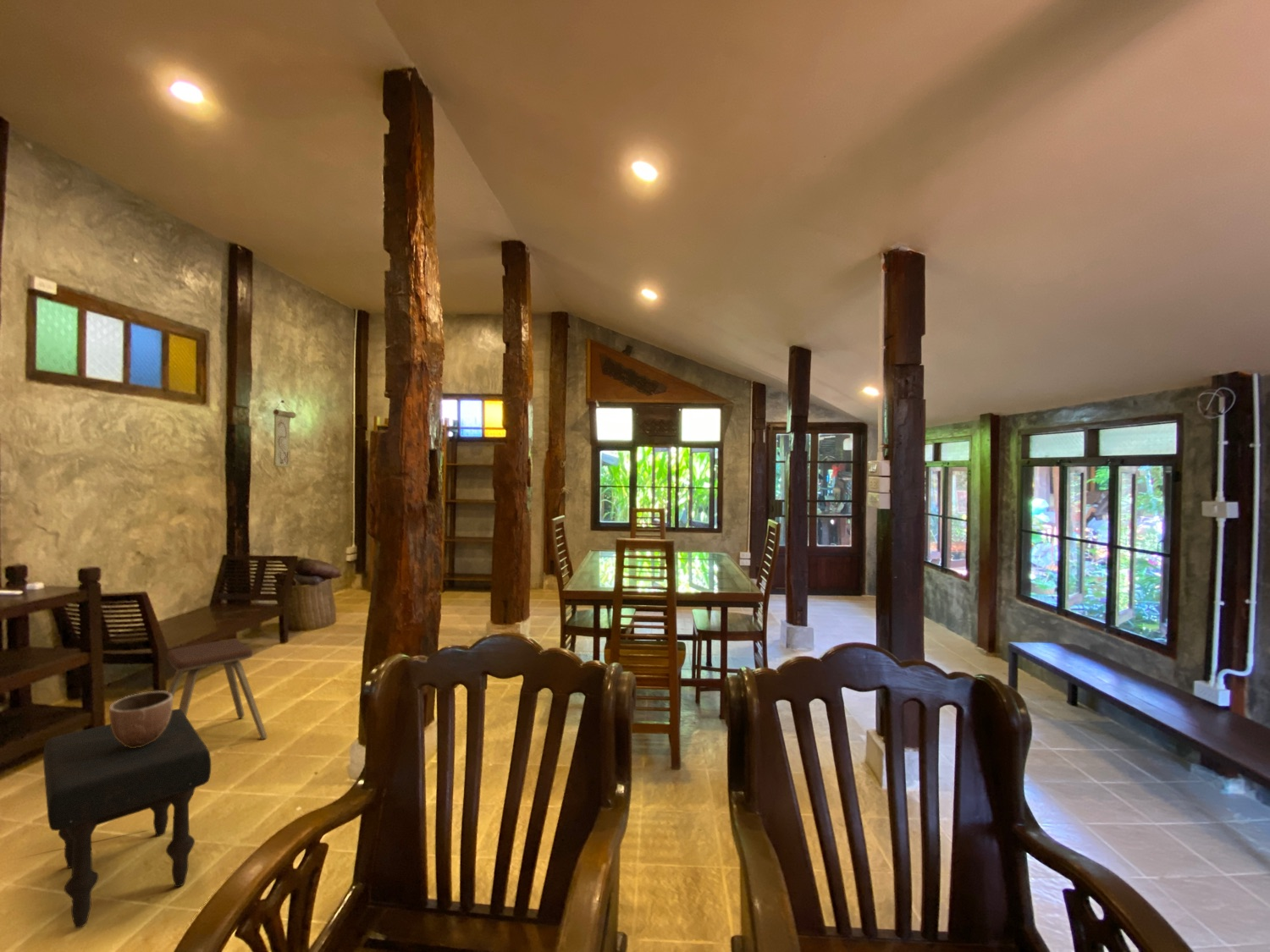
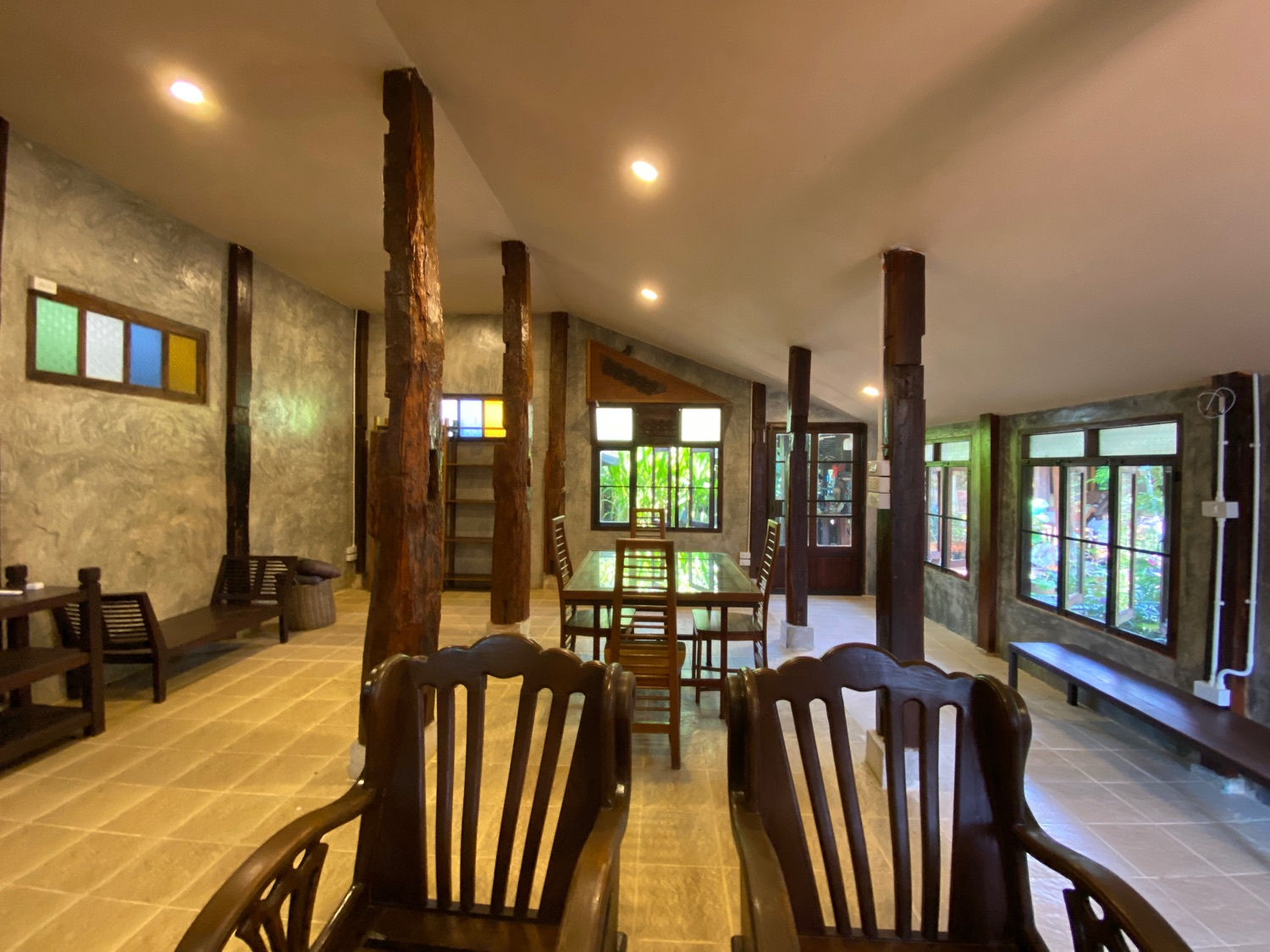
- ottoman (124, 809)
- music stool (192, 691)
- wall scroll (284, 433)
- decorative bowl (141, 719)
